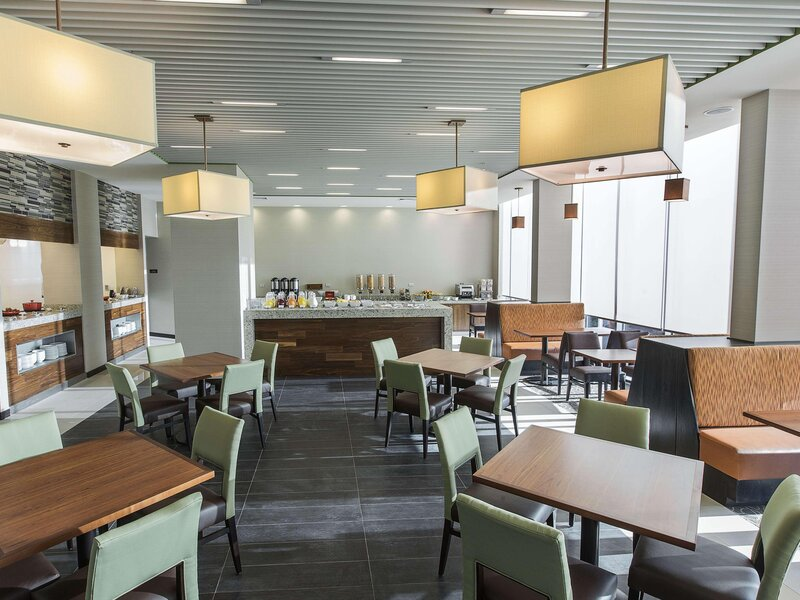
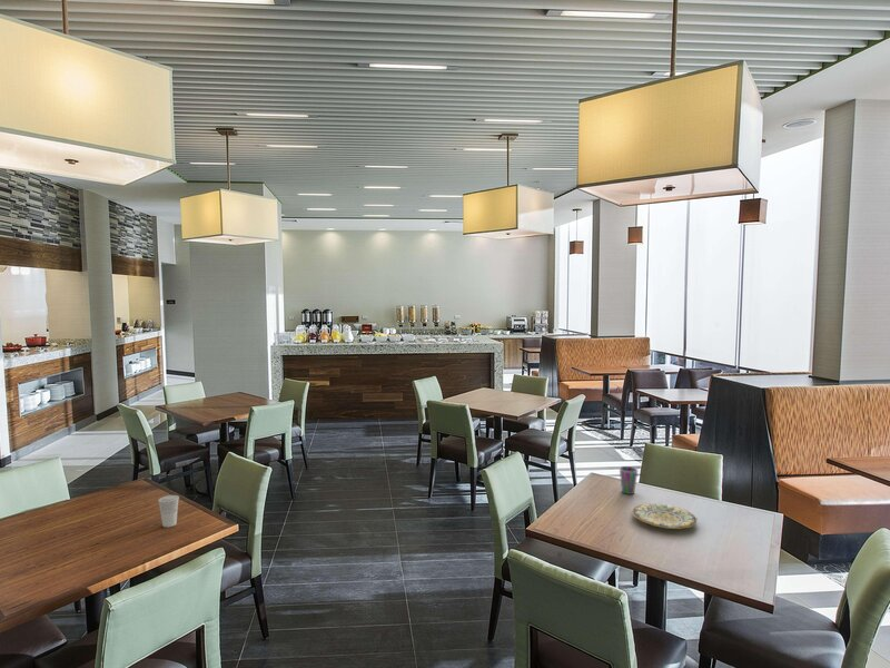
+ plate (663, 518)
+ cup (627, 480)
+ cup (169, 511)
